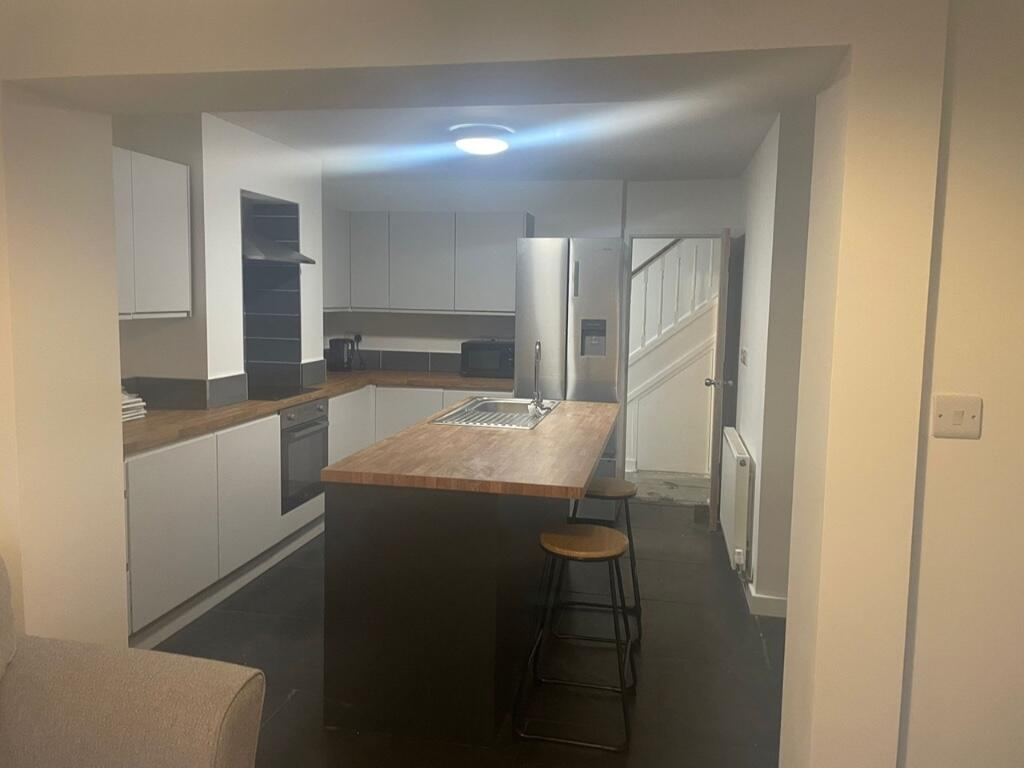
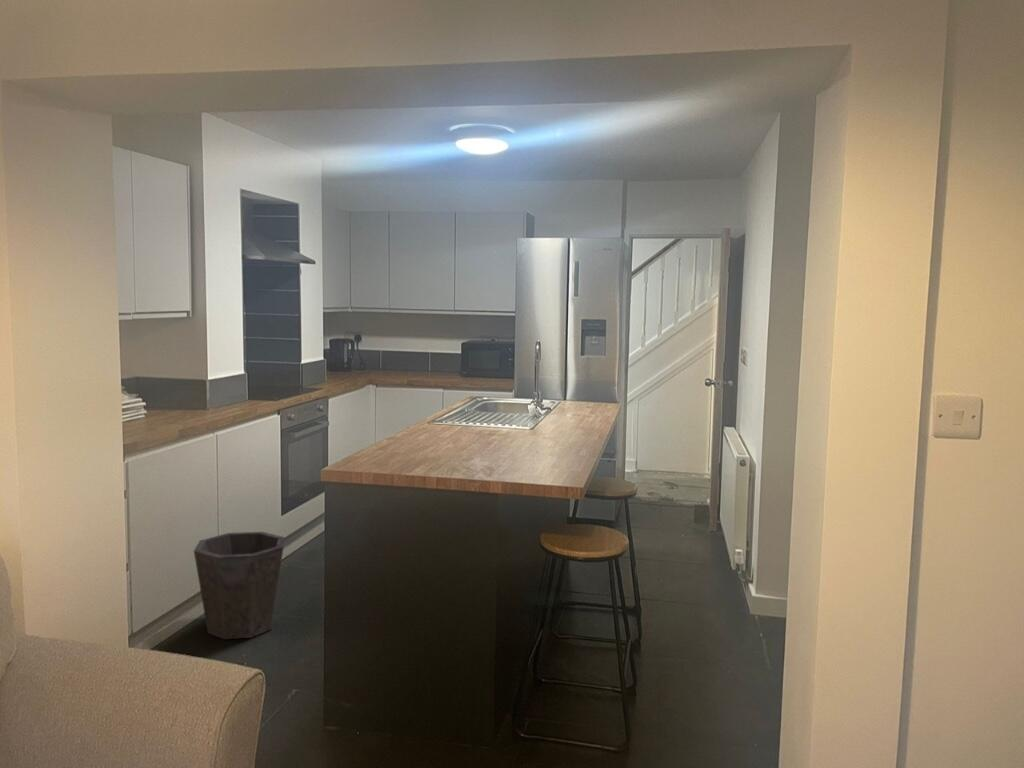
+ waste bin (241, 585)
